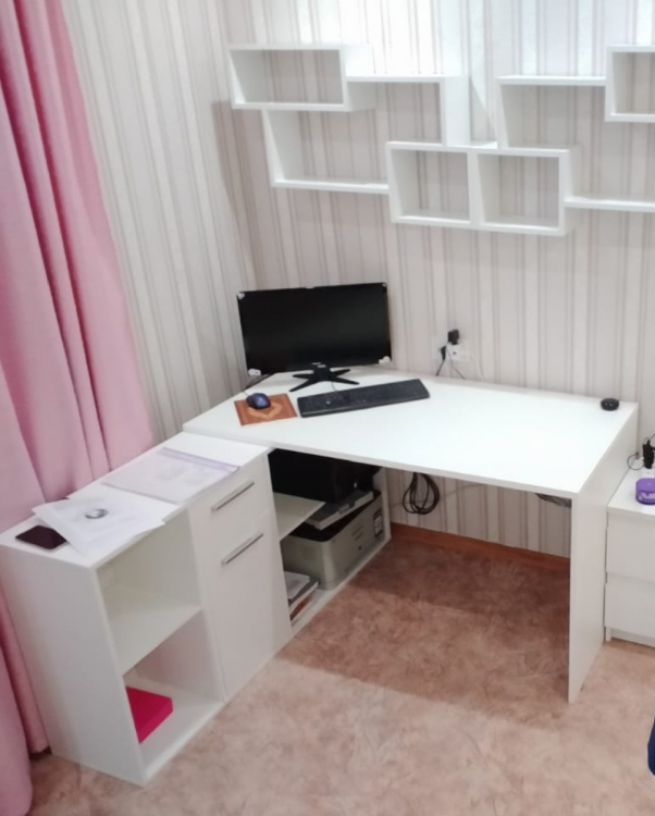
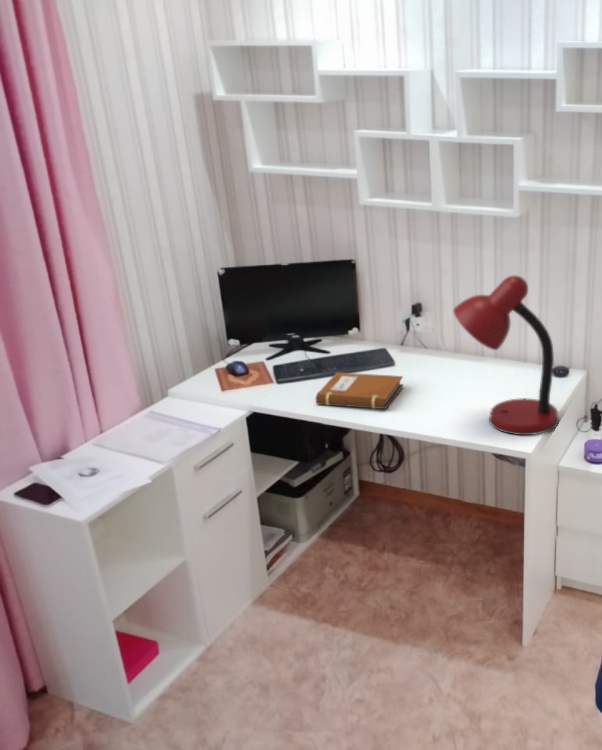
+ desk lamp (500, 346)
+ notebook (358, 390)
